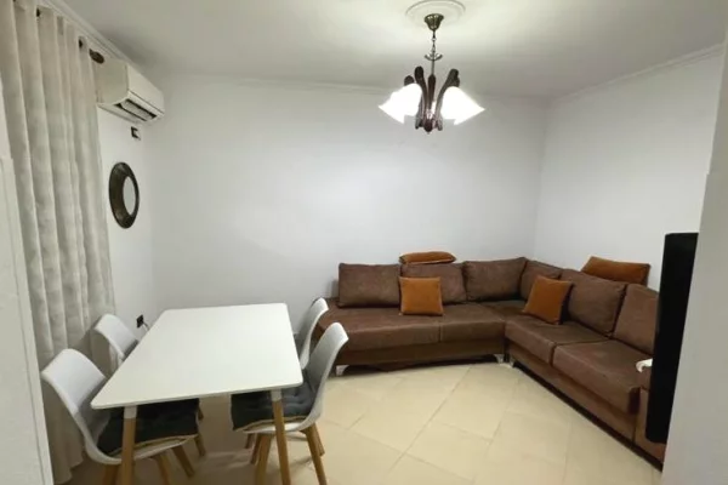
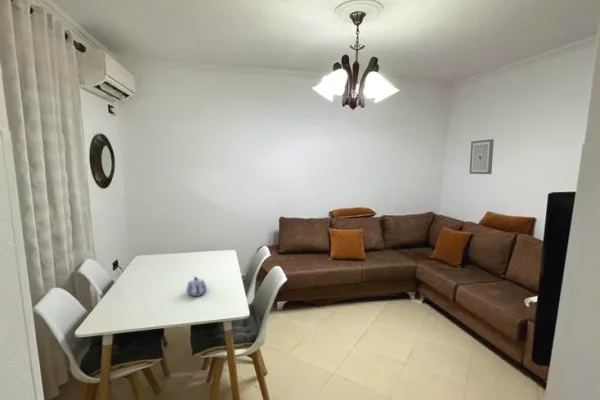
+ teapot (196, 285)
+ wall art (481, 157)
